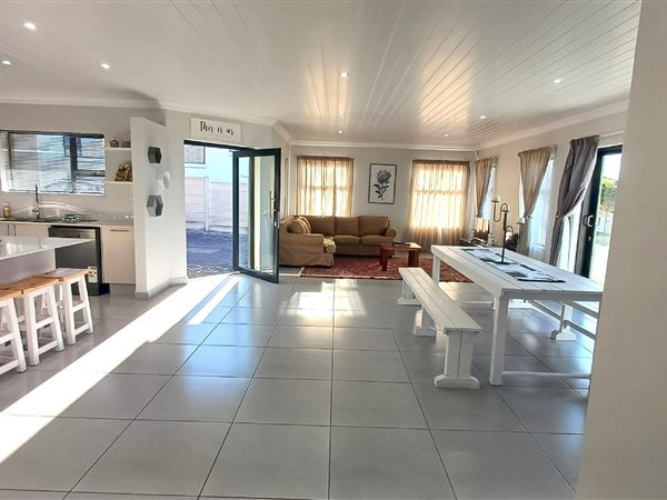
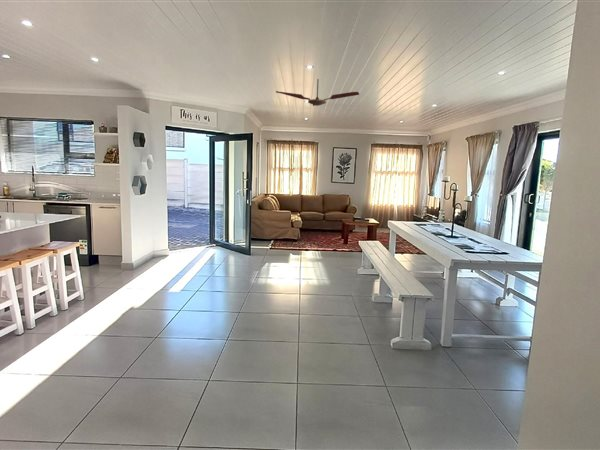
+ ceiling fan (317, 94)
